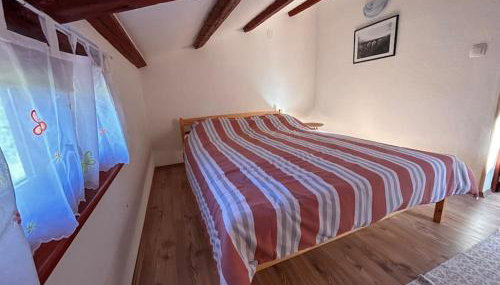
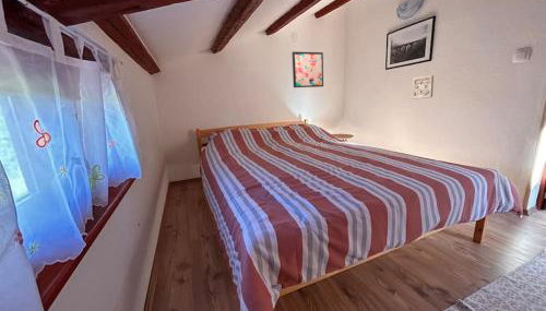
+ wall ornament (423, 87)
+ wall art (308, 70)
